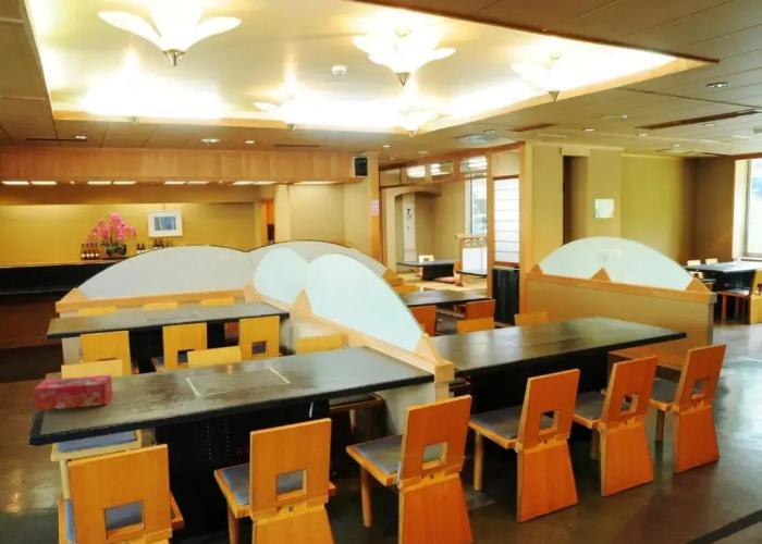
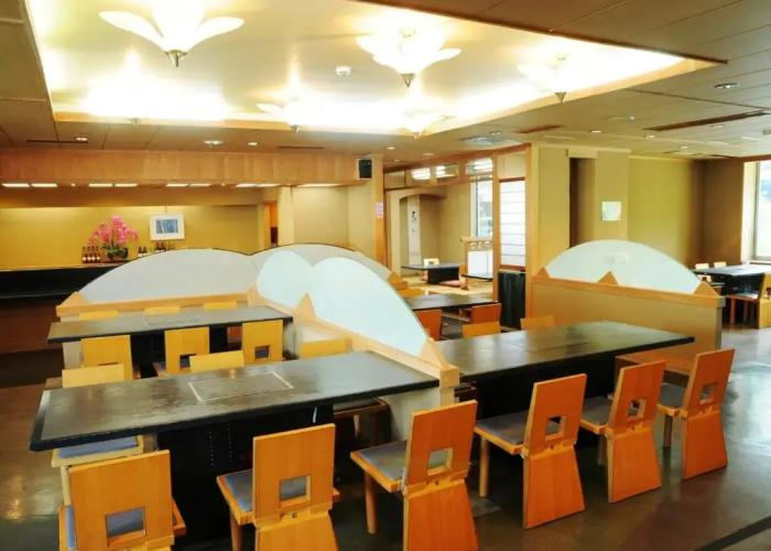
- tissue box (74, 392)
